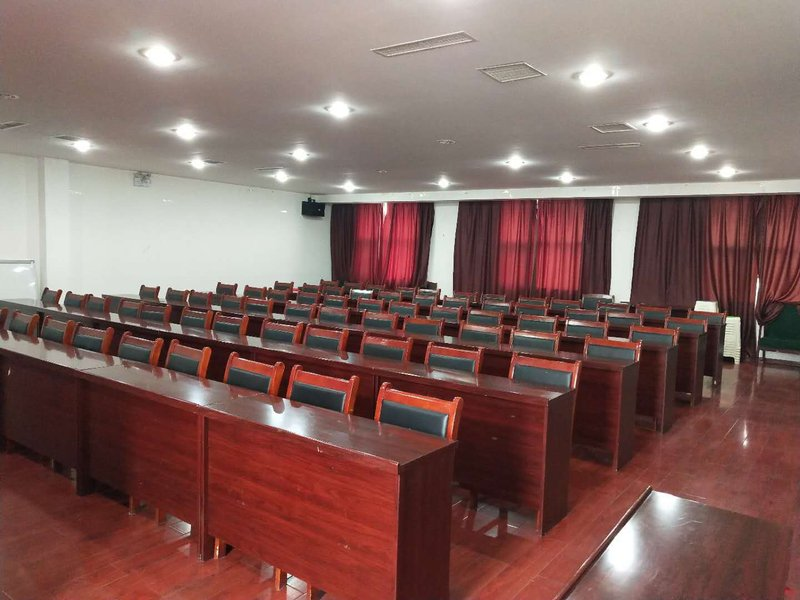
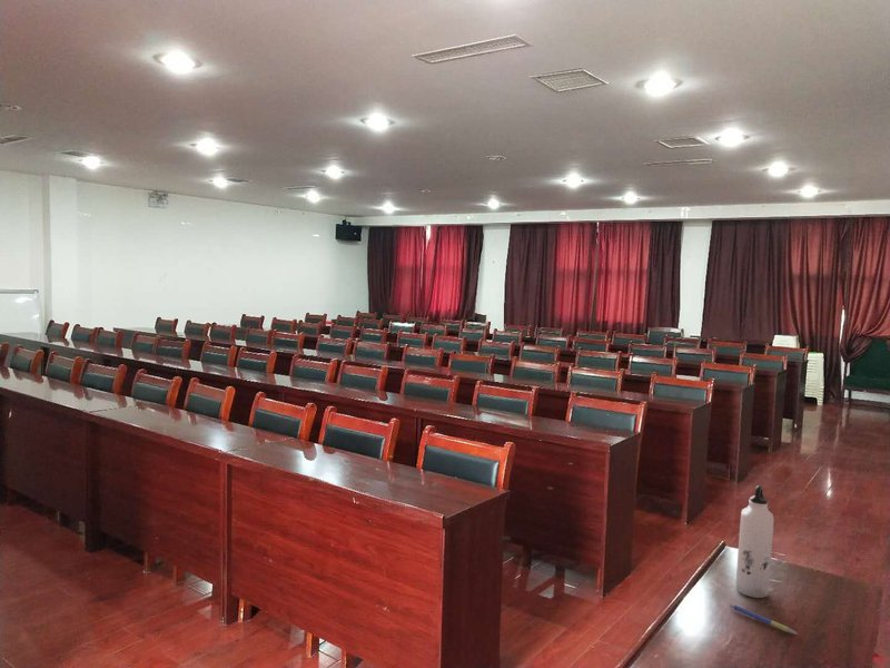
+ water bottle (755, 539)
+ pen (762, 619)
